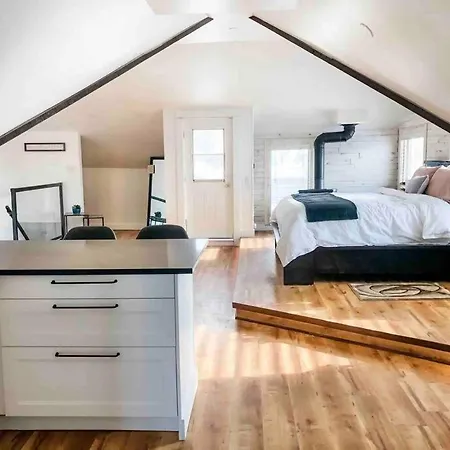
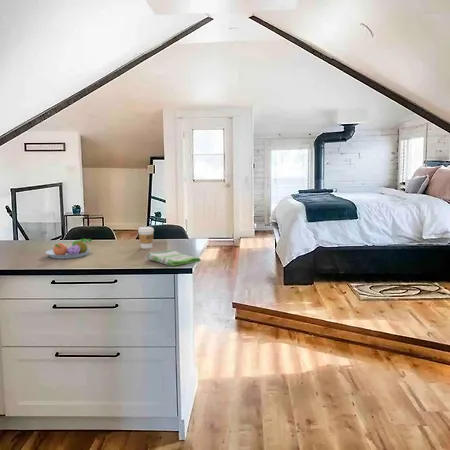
+ fruit bowl (70, 247)
+ coffee cup (146, 237)
+ dish towel (173, 256)
